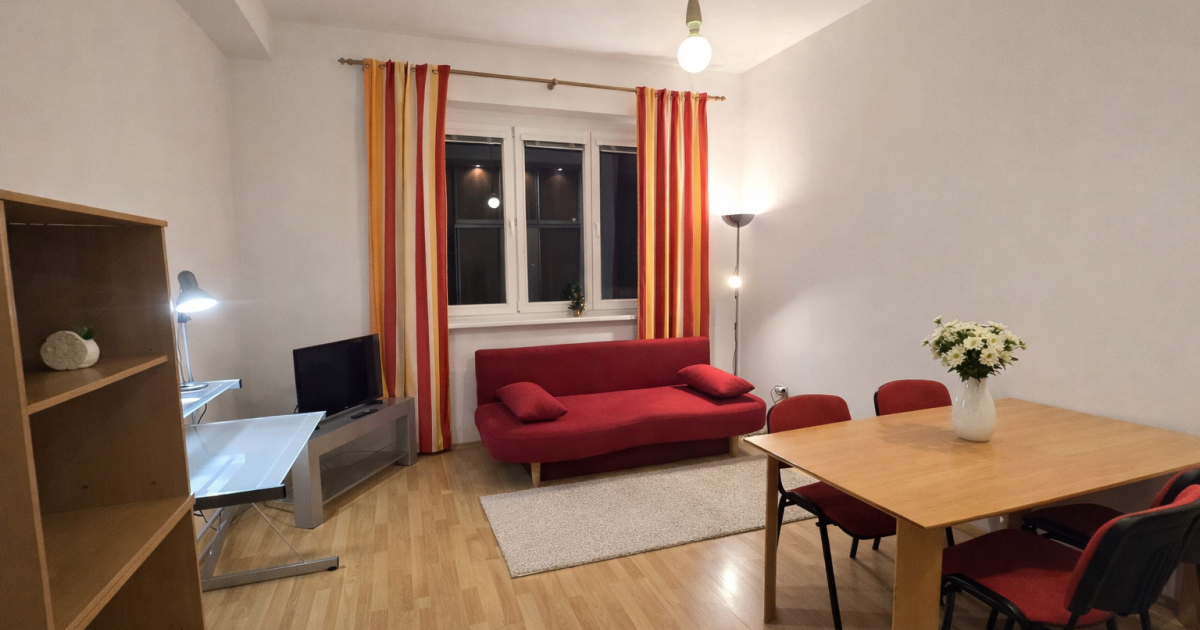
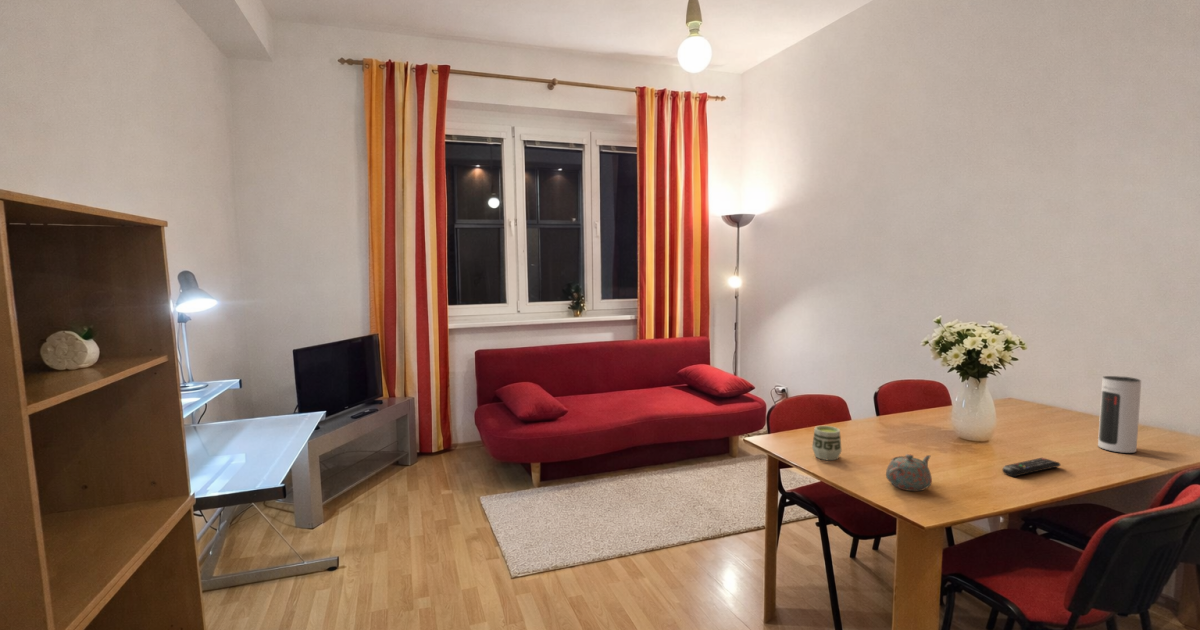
+ remote control (1031, 467)
+ cup (826, 442)
+ speaker (1119, 413)
+ teapot (910, 470)
